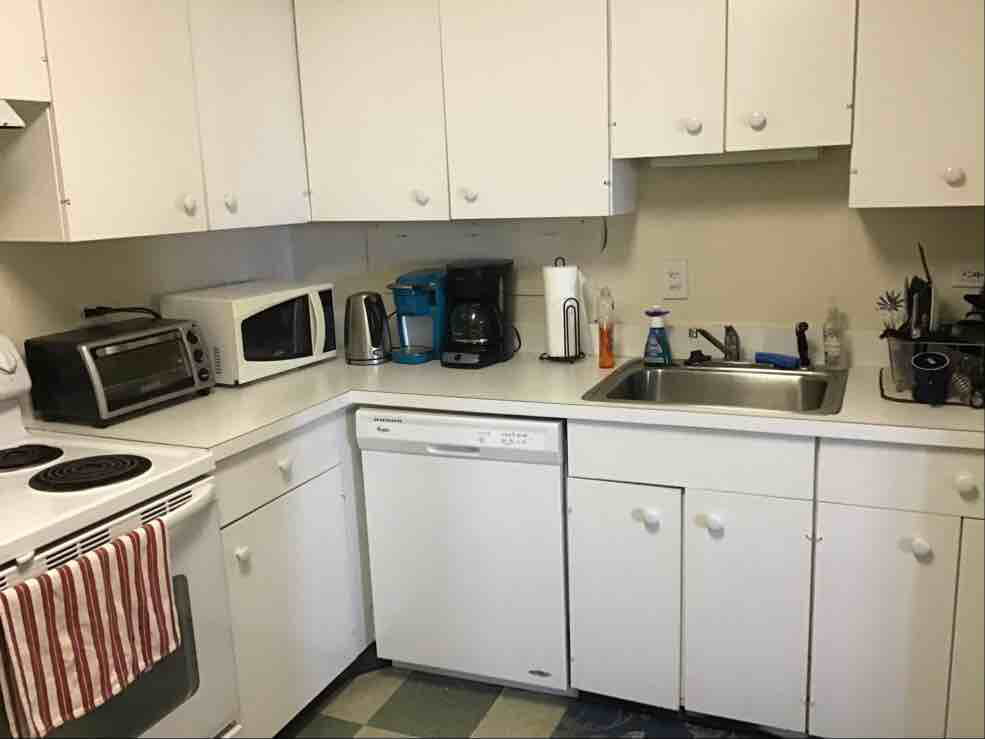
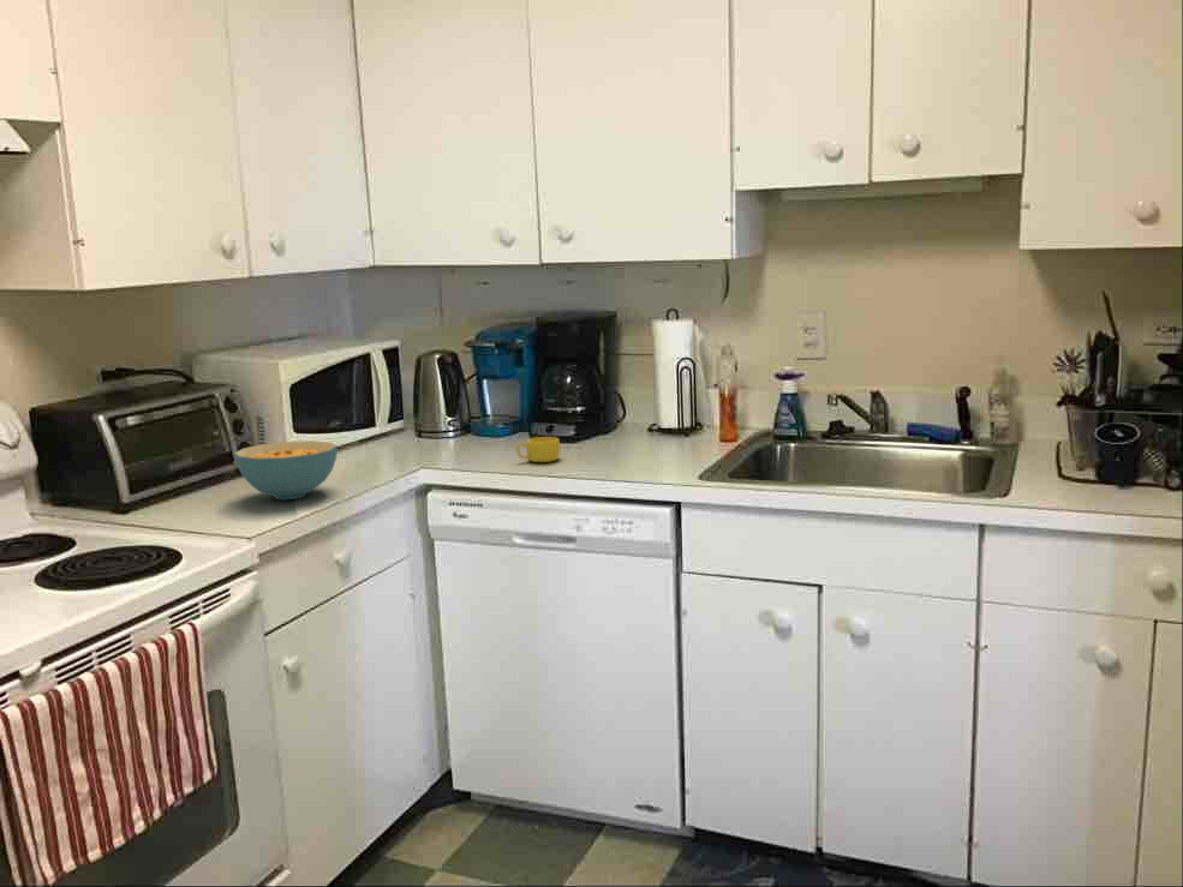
+ cup (538, 450)
+ cereal bowl (287, 473)
